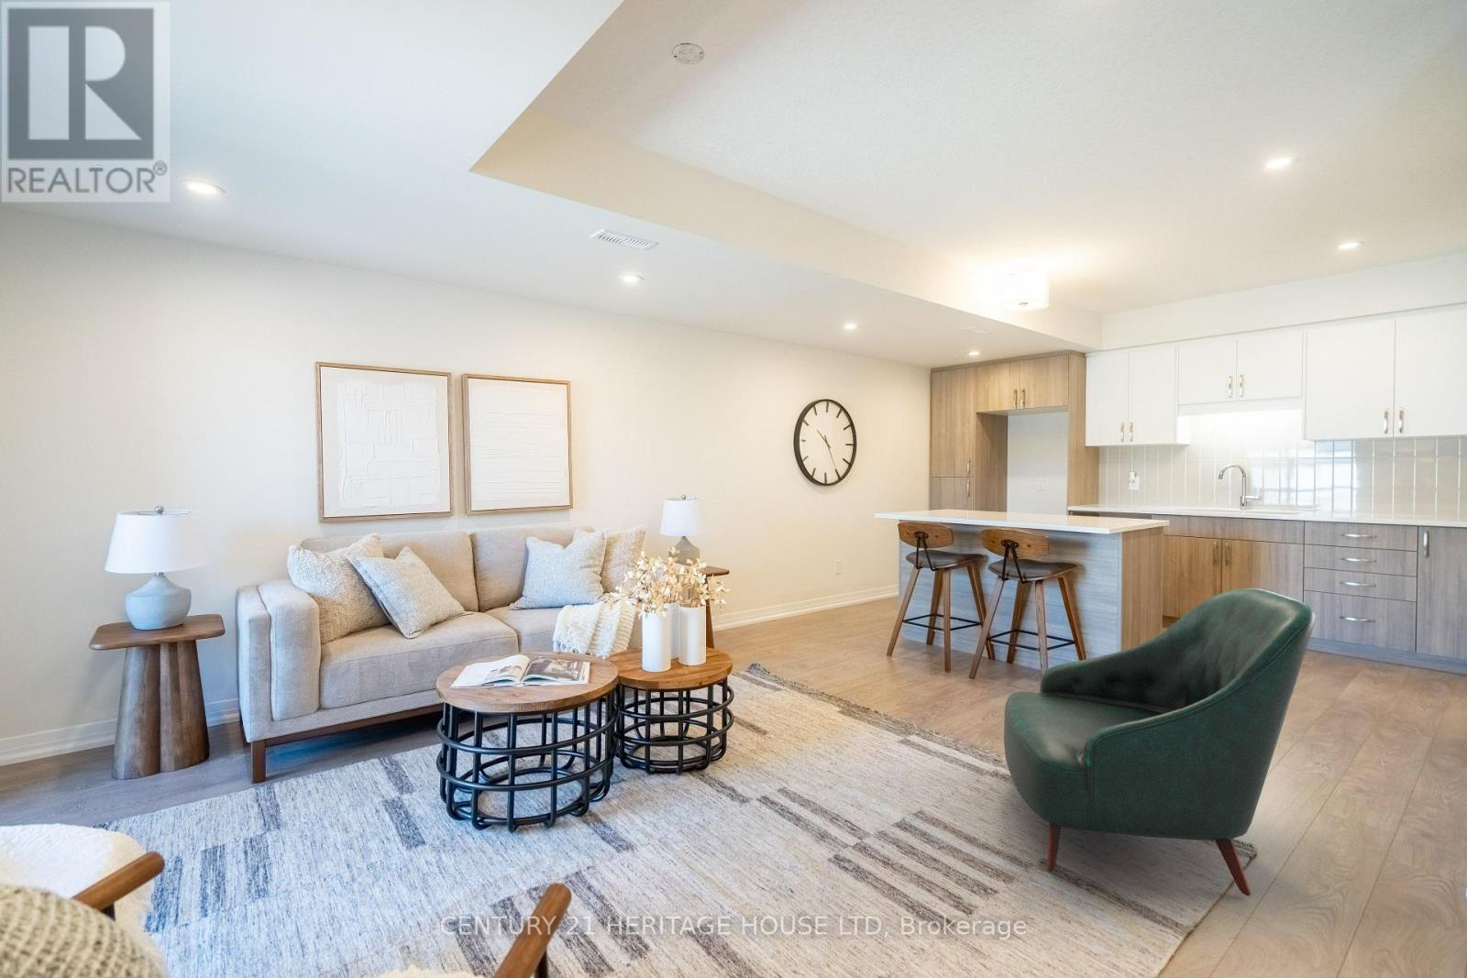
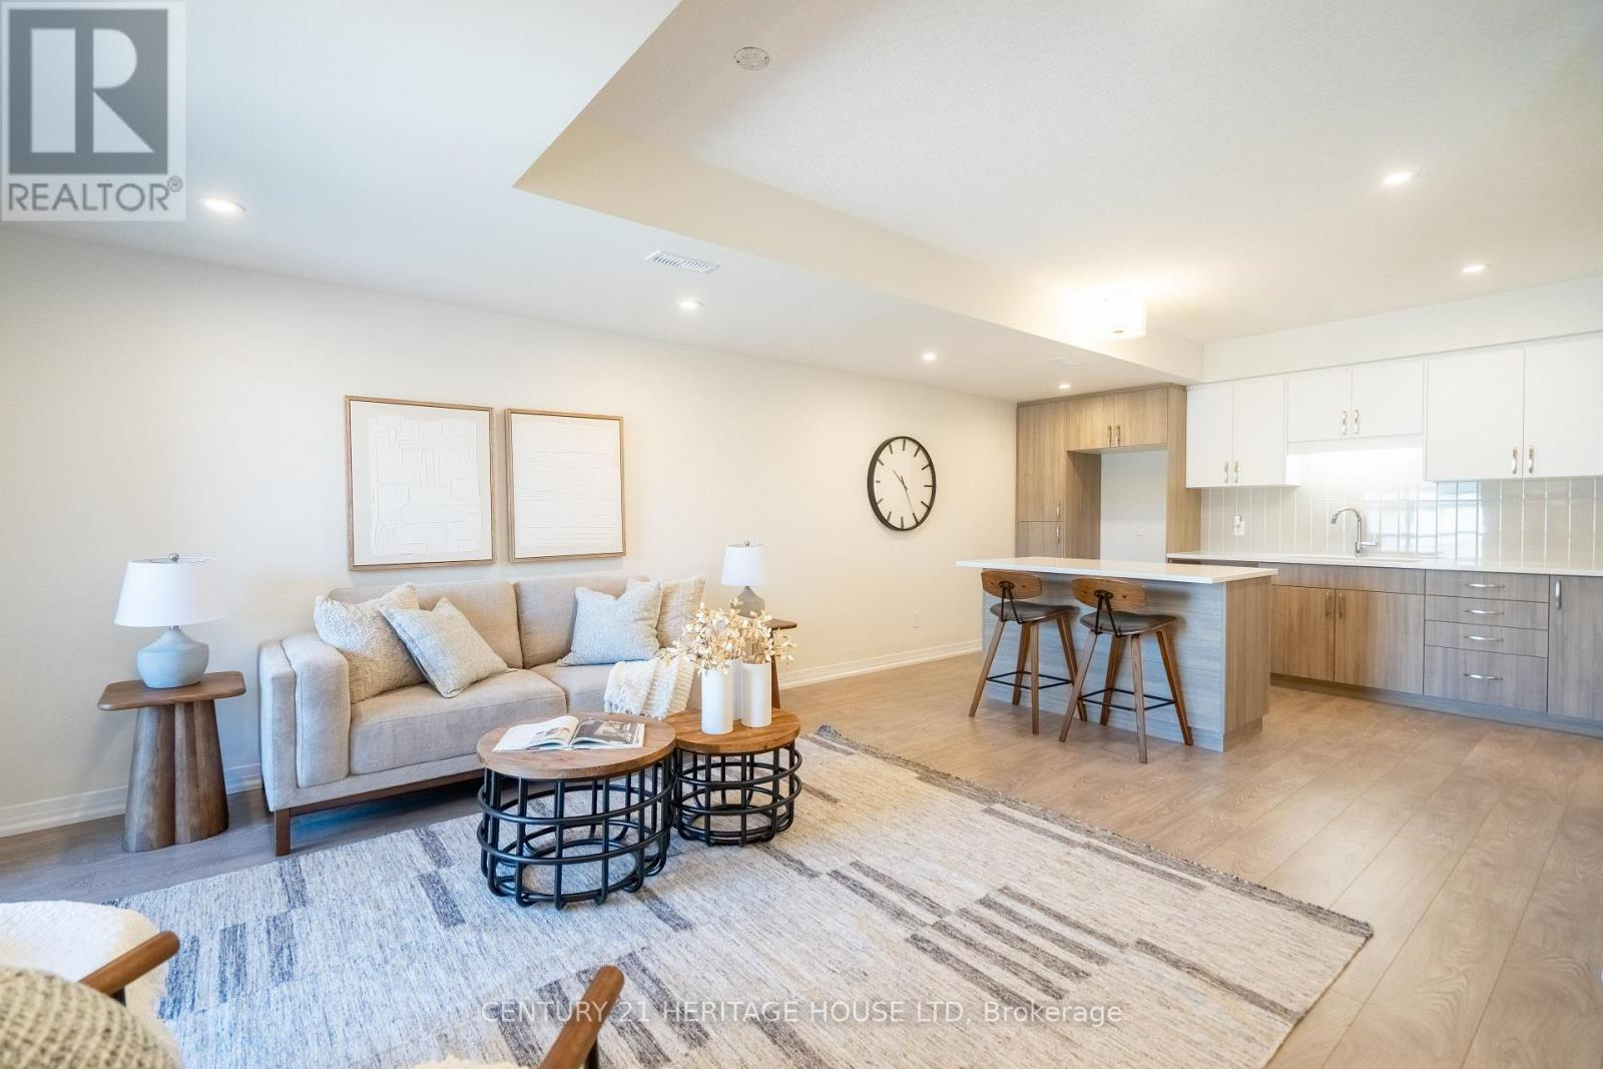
- armchair (1140, 711)
